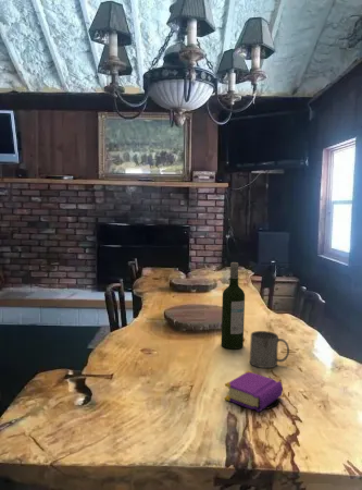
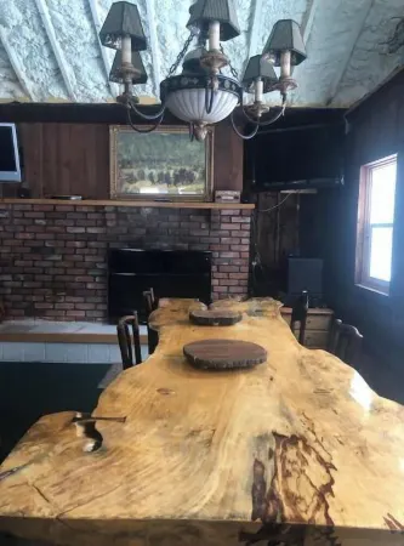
- book (252, 390)
- mug (270, 350)
- wine bottle (233, 304)
